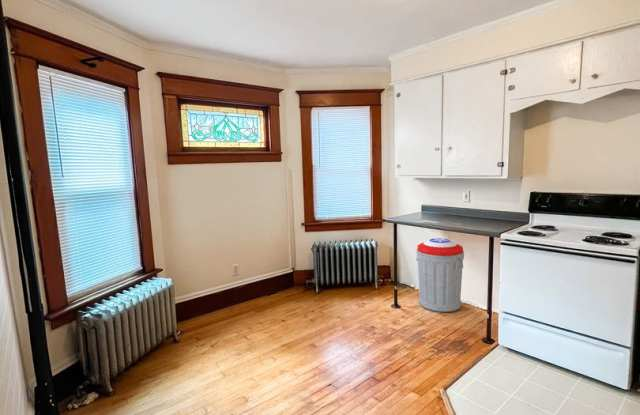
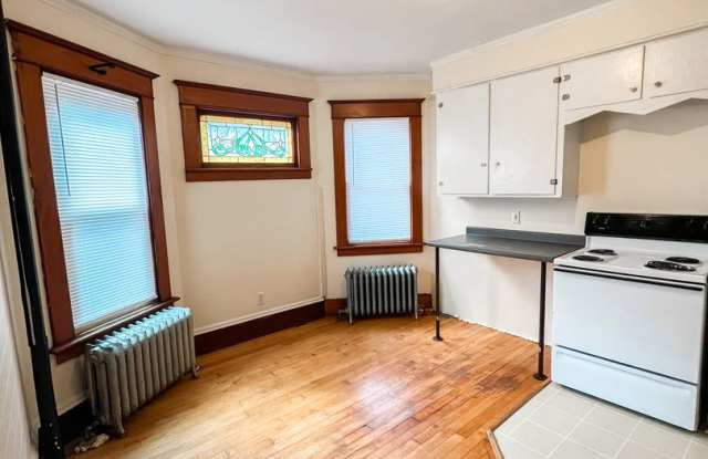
- trash can (439, 272)
